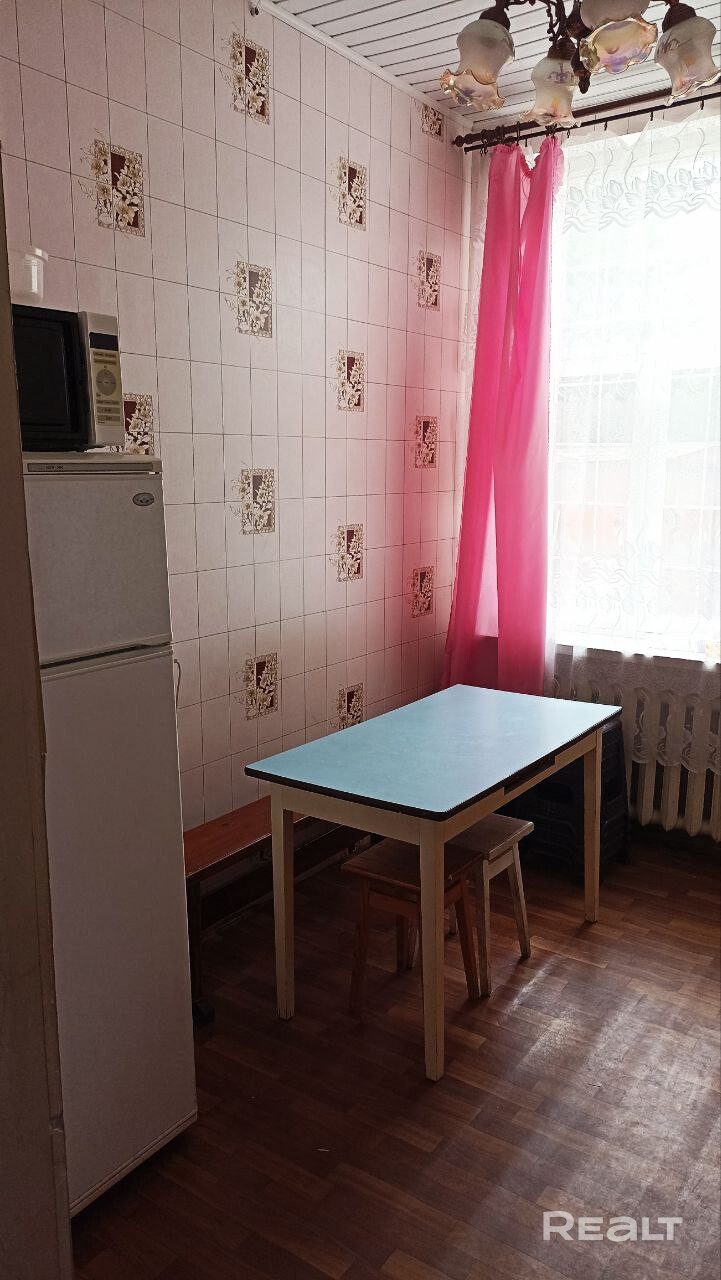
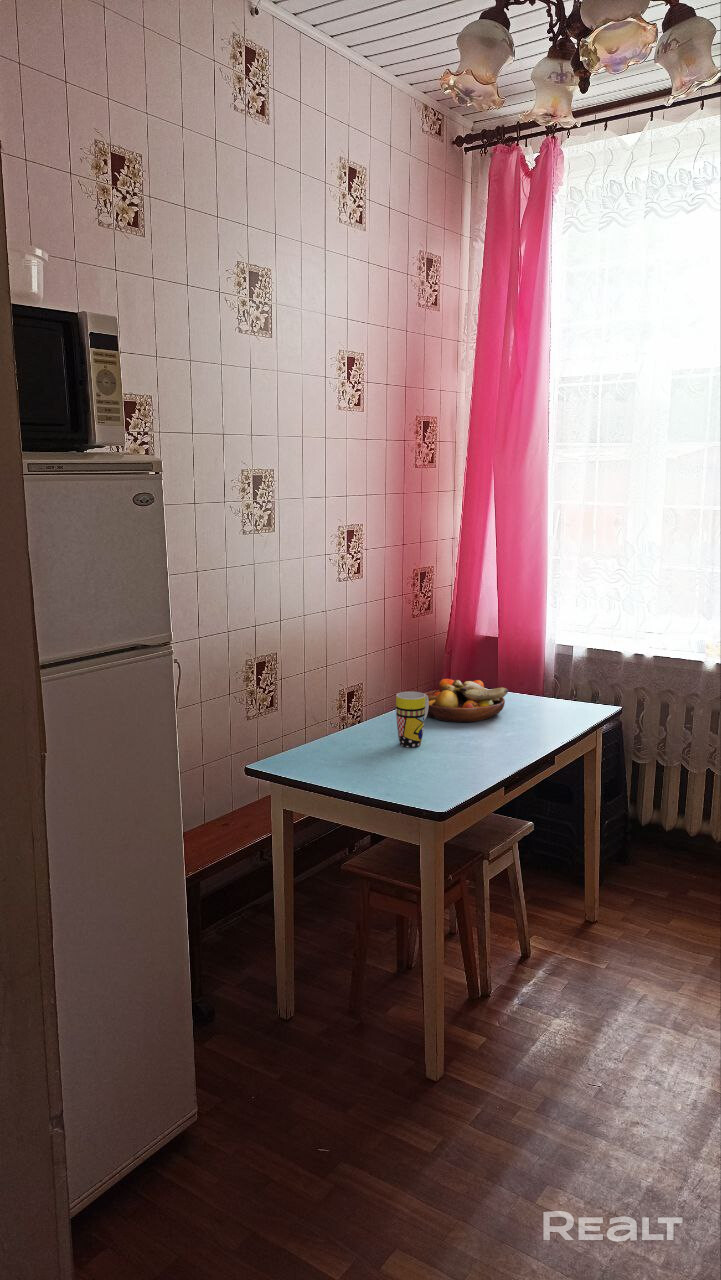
+ fruit bowl (461, 695)
+ mug (414, 718)
